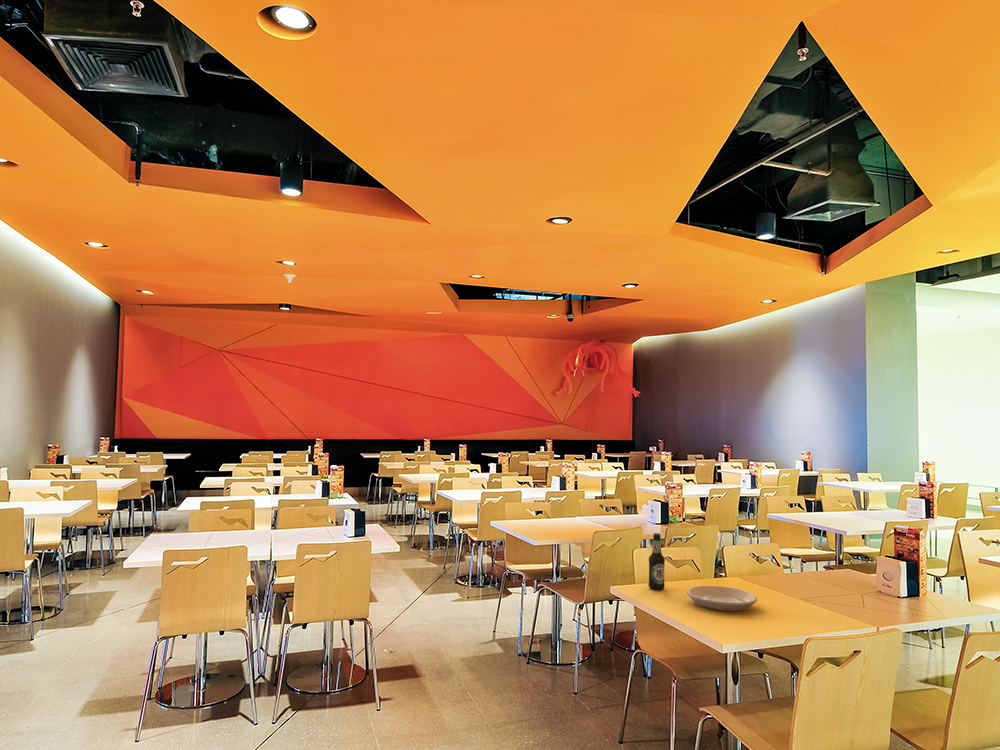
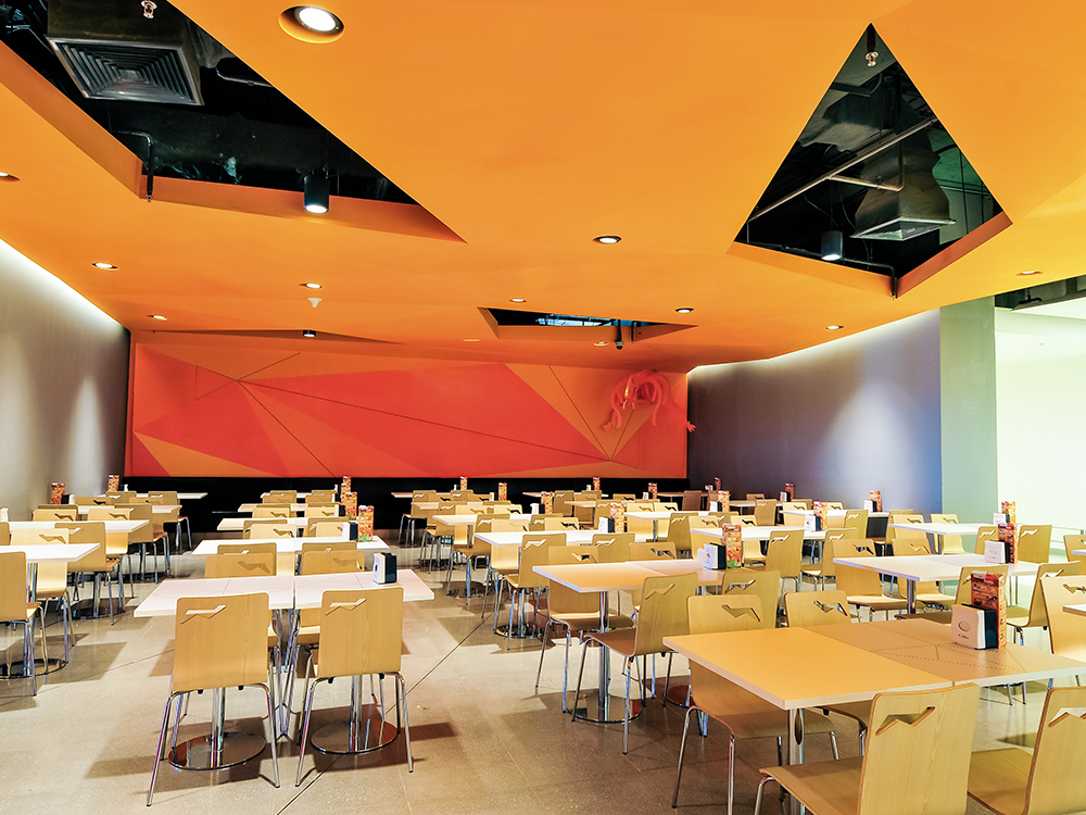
- plate (721, 599)
- bottle (656, 560)
